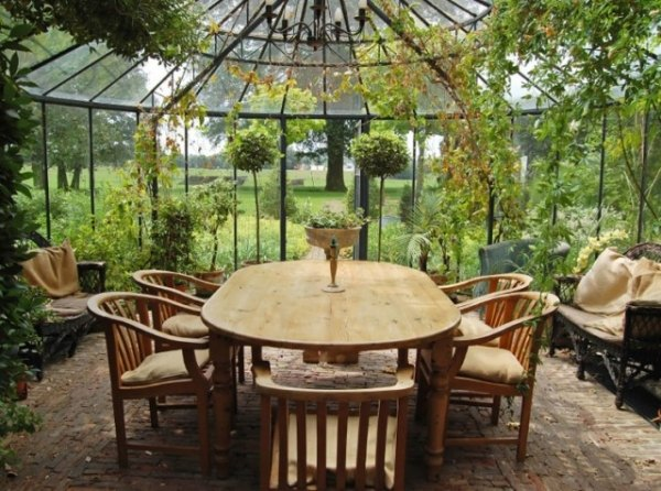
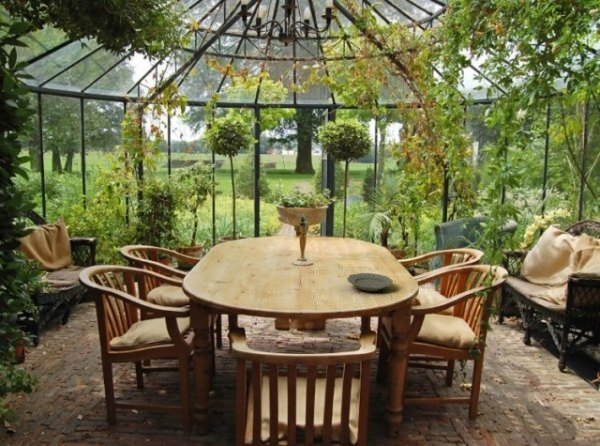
+ plate (369, 283)
